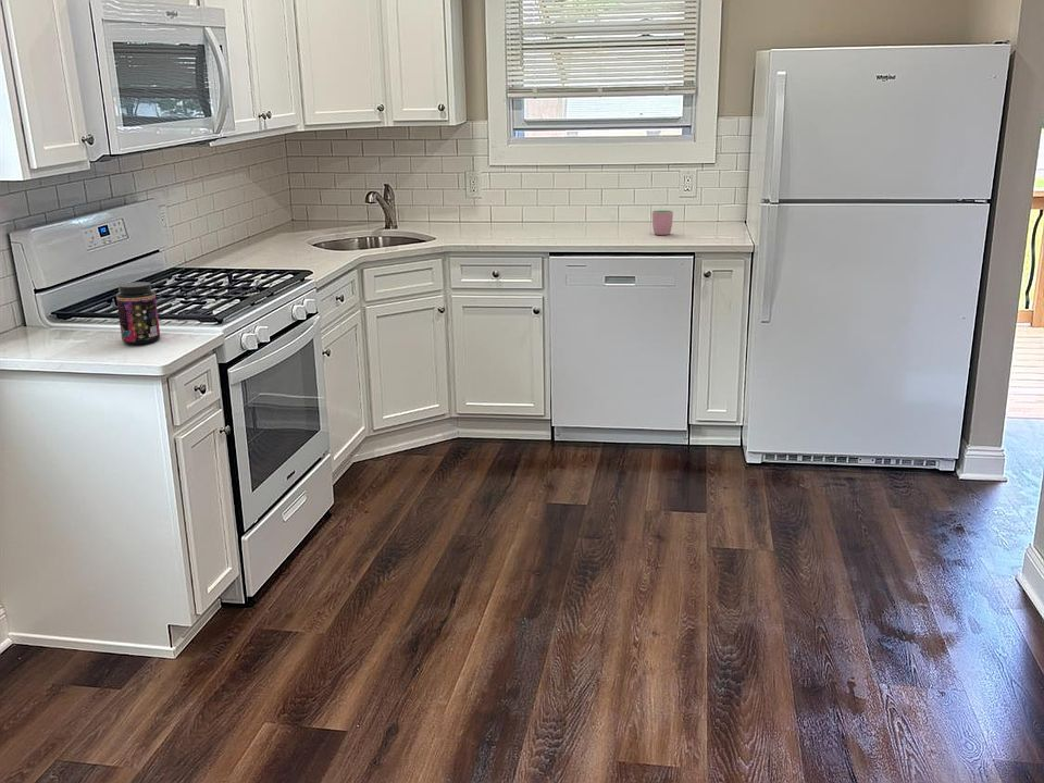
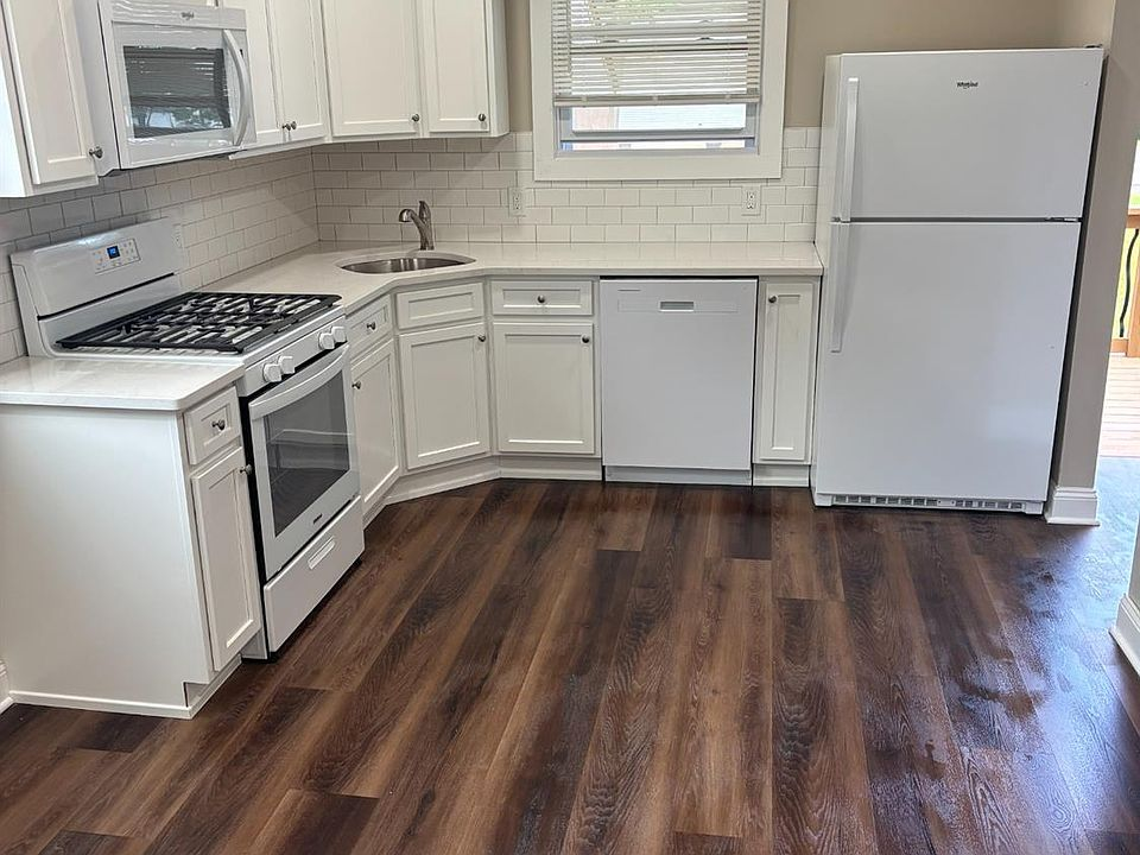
- cup (660, 222)
- jar (138, 312)
